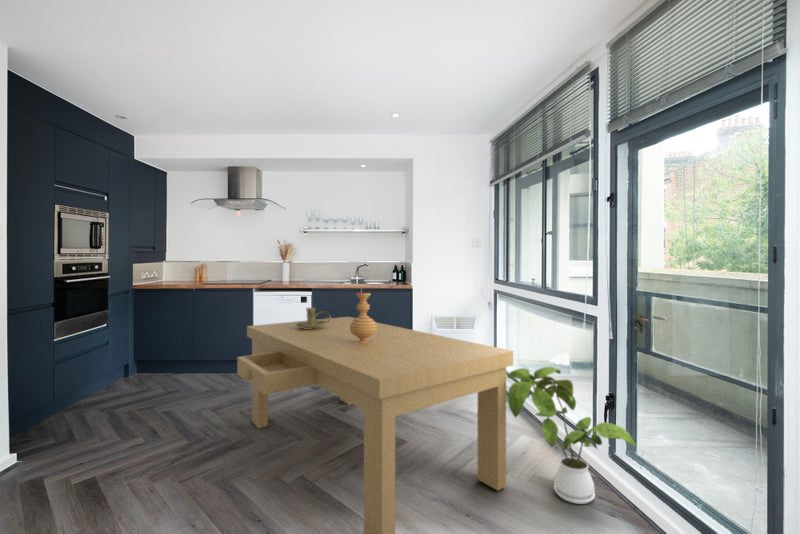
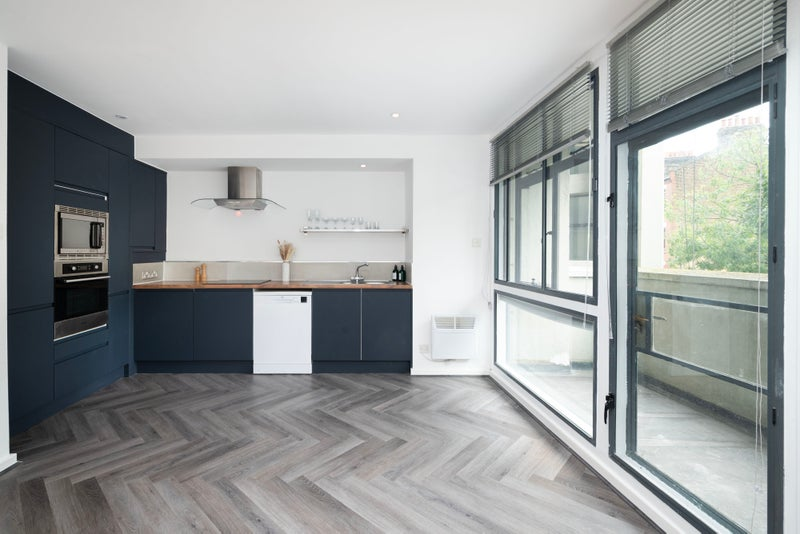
- house plant (557, 433)
- candle holder (313, 317)
- vase (363, 317)
- dining table (339, 396)
